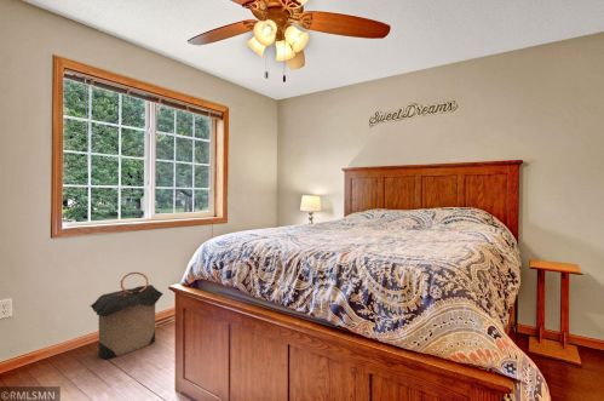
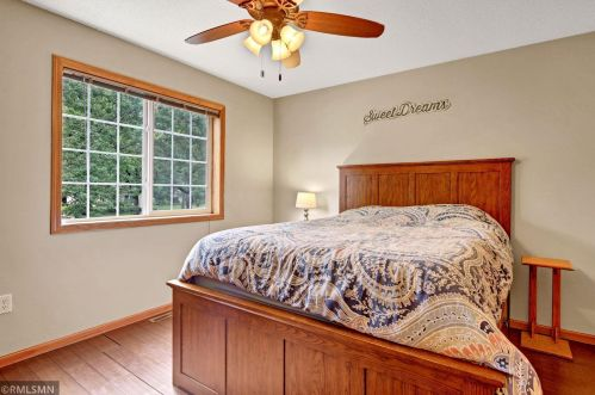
- laundry hamper (127, 311)
